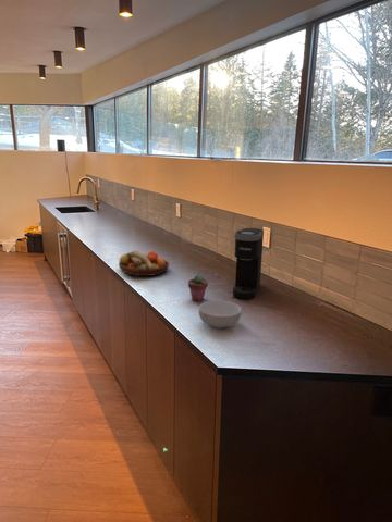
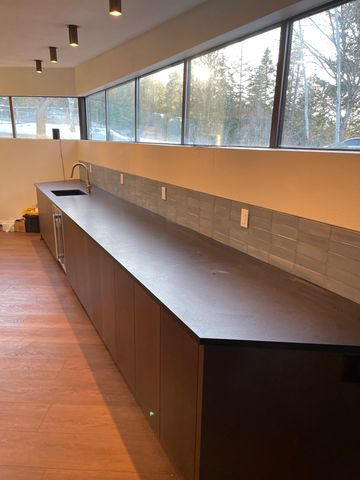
- potted succulent (197, 286)
- fruit bowl (144, 260)
- coffee maker (248, 260)
- cereal bowl (219, 315)
